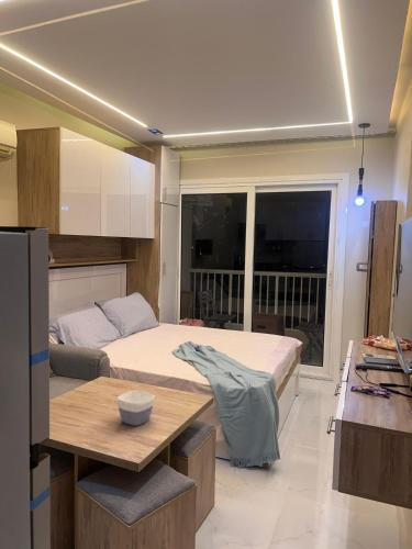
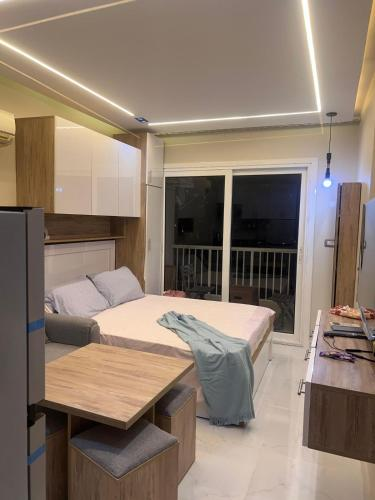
- bowl (135, 407)
